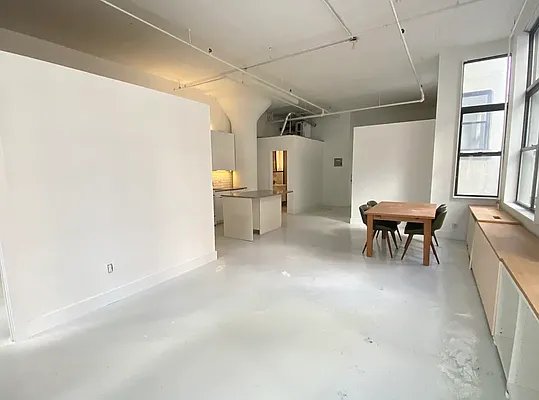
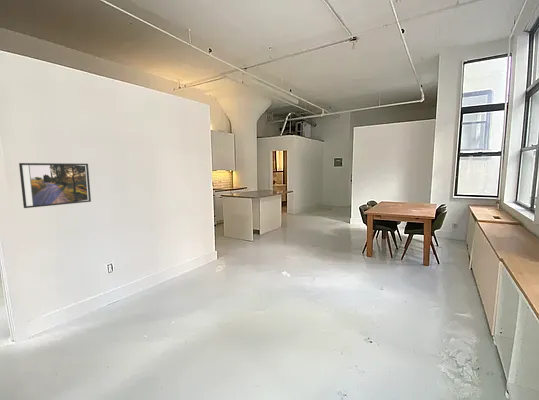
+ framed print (58, 184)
